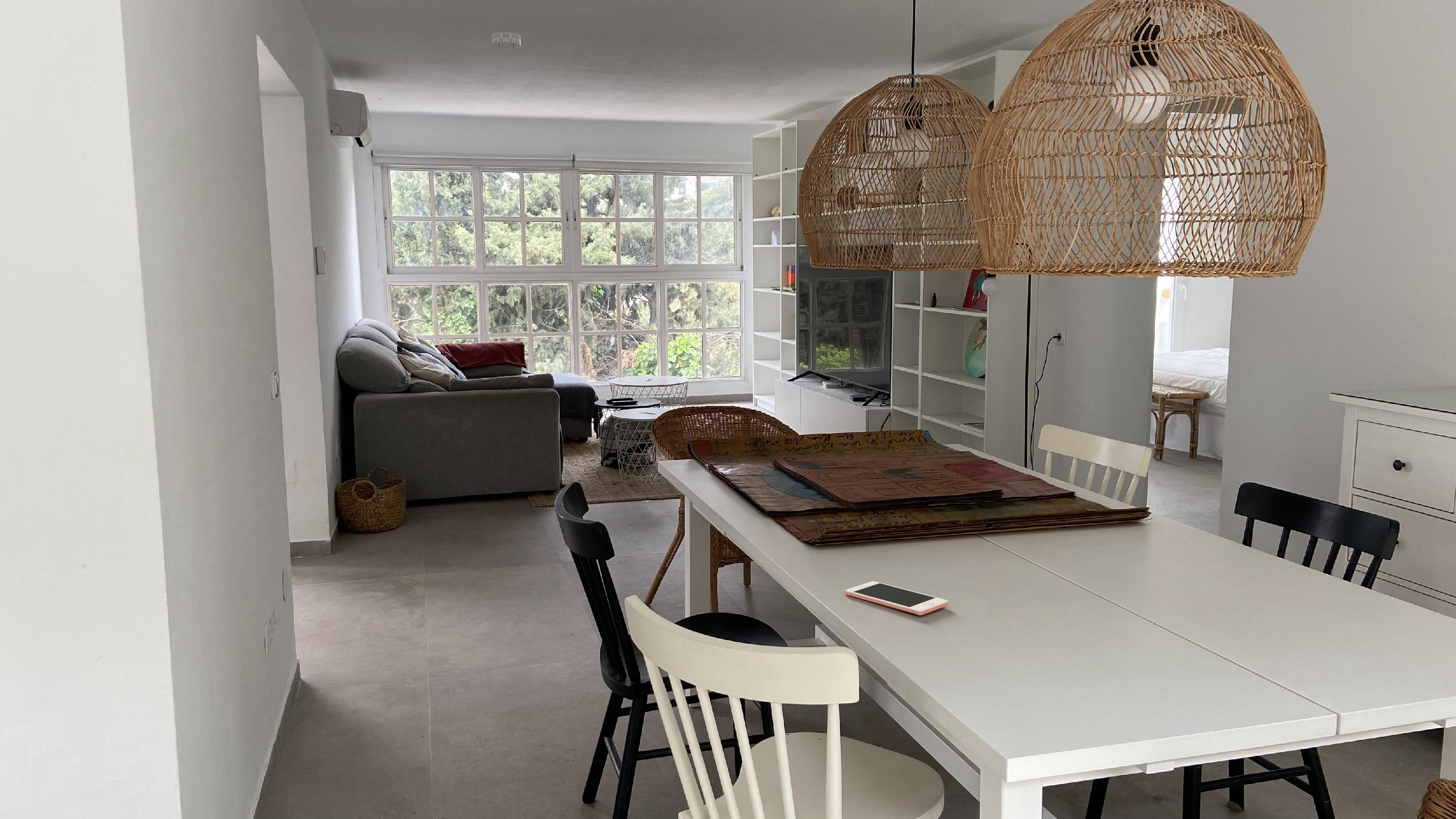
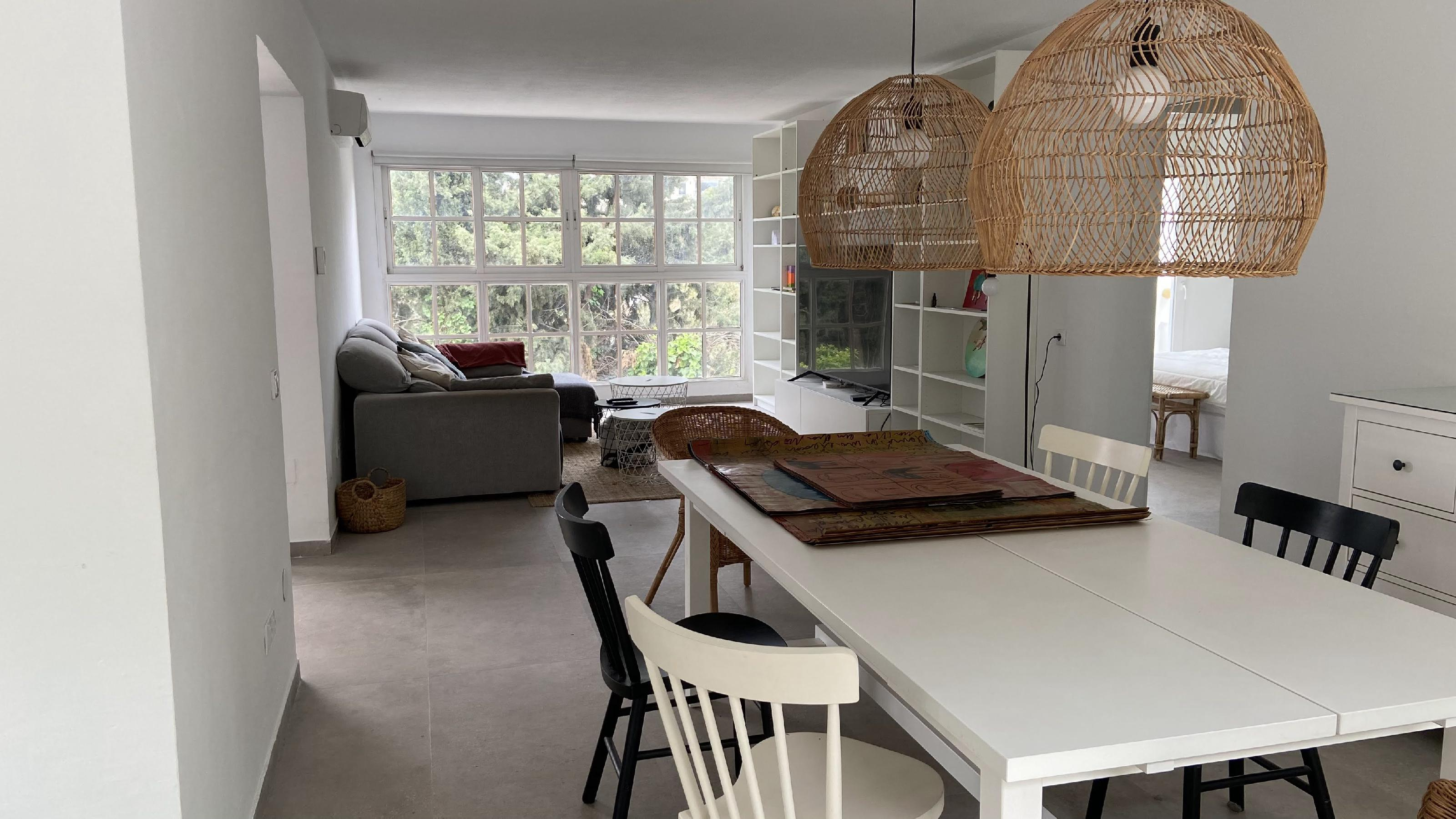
- smoke detector (506, 40)
- cell phone (895, 597)
